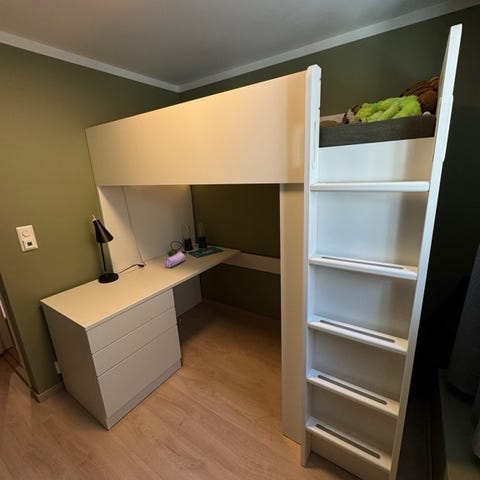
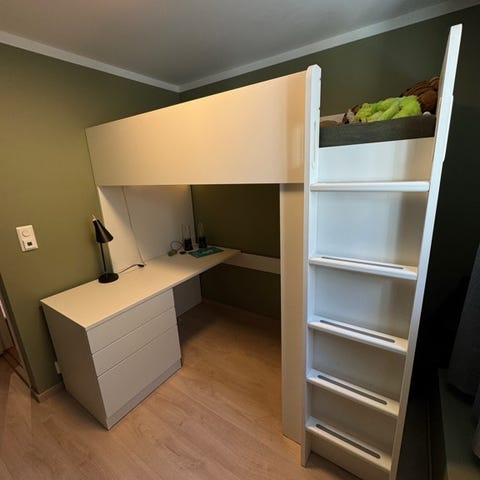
- pencil case (174, 259)
